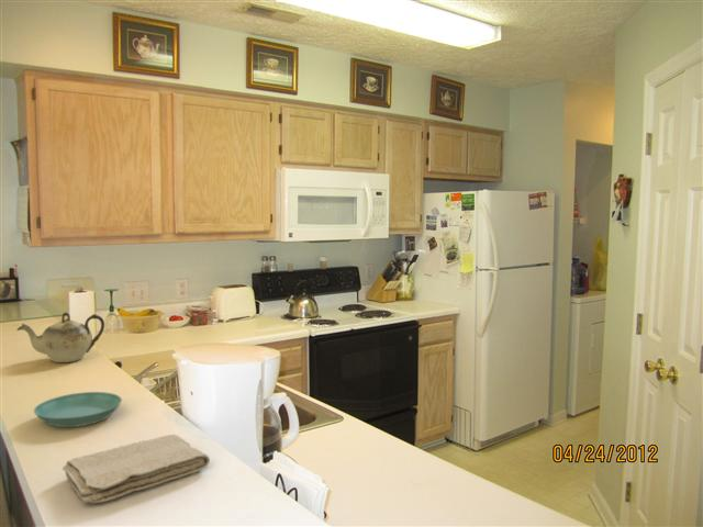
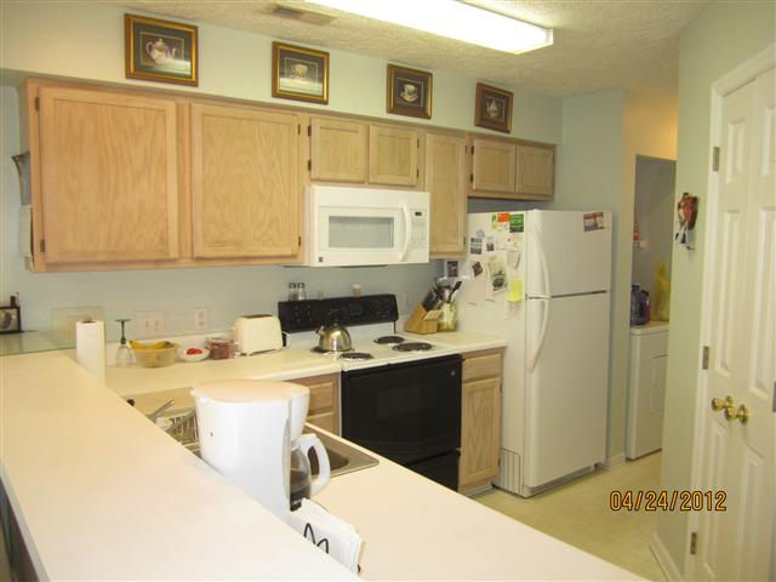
- washcloth (136, 463)
- saucer (79, 410)
- teapot (62, 336)
